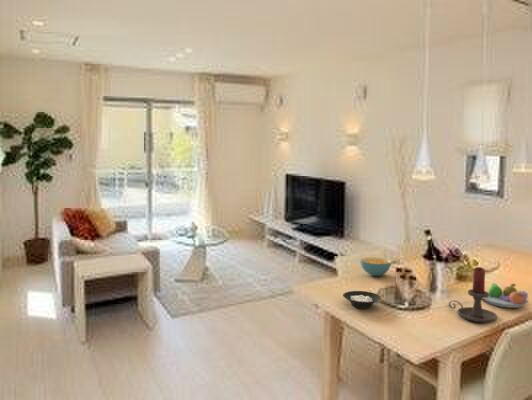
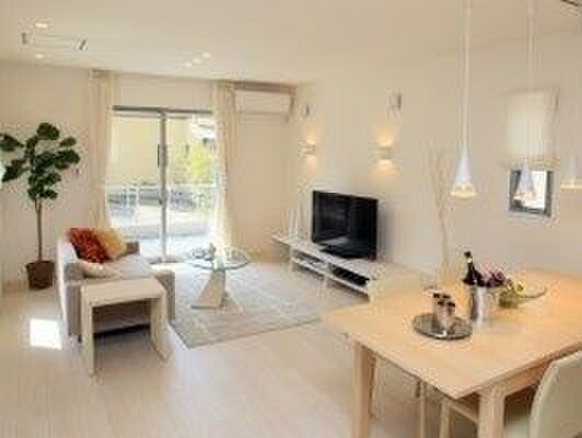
- fruit bowl (503, 293)
- cereal bowl (361, 300)
- cereal bowl (375, 267)
- candle holder (472, 291)
